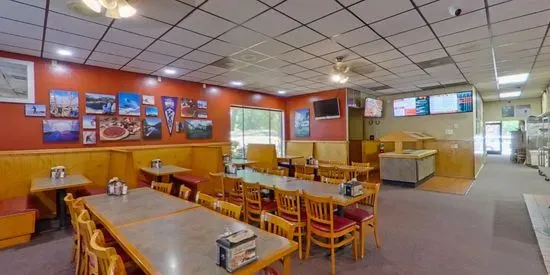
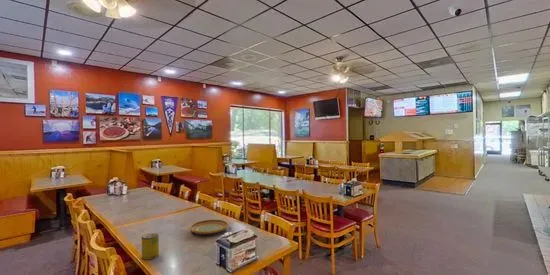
+ plate (209, 227)
+ beverage can (150, 245)
